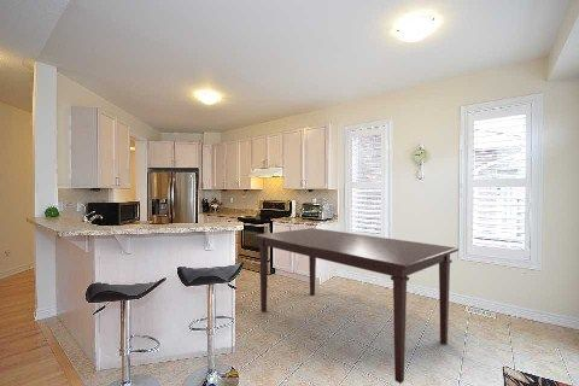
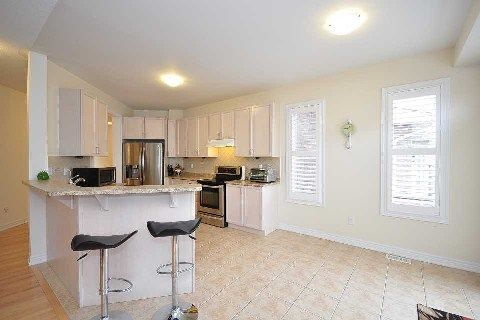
- dining table (345, 264)
